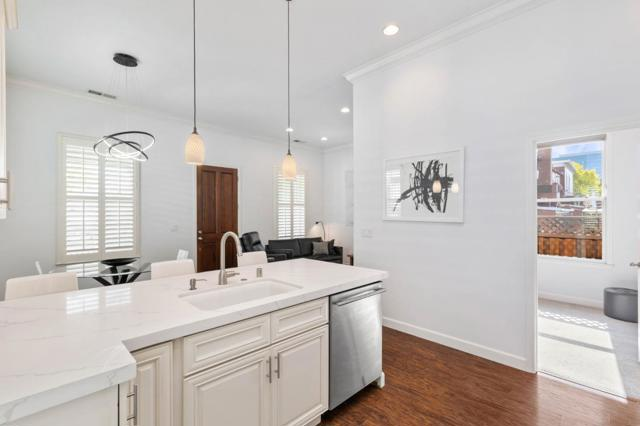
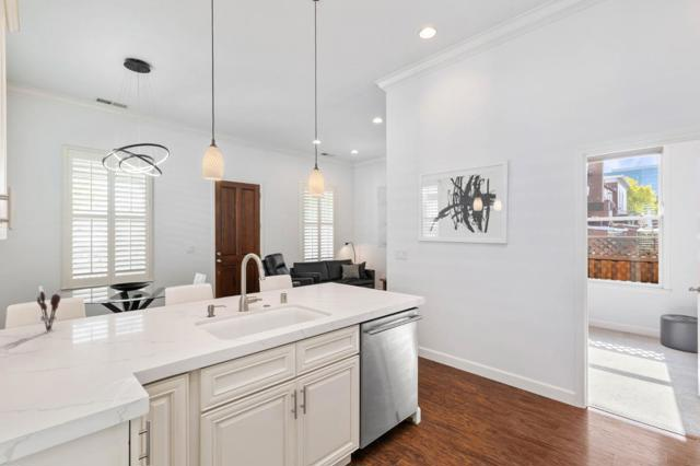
+ utensil holder (46, 311)
